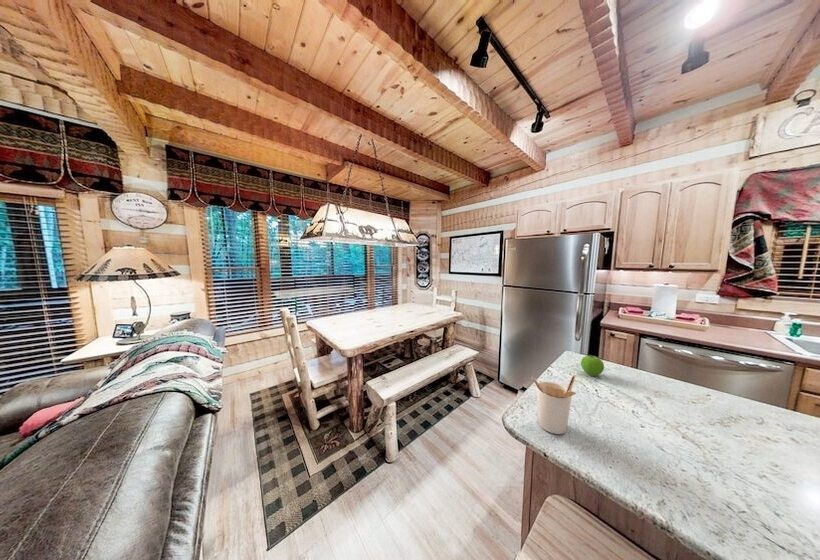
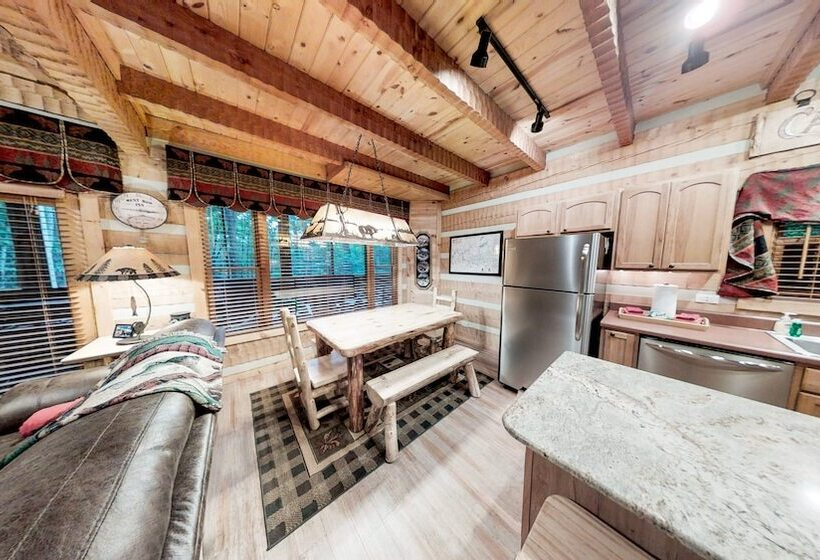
- fruit (592, 365)
- utensil holder (555, 403)
